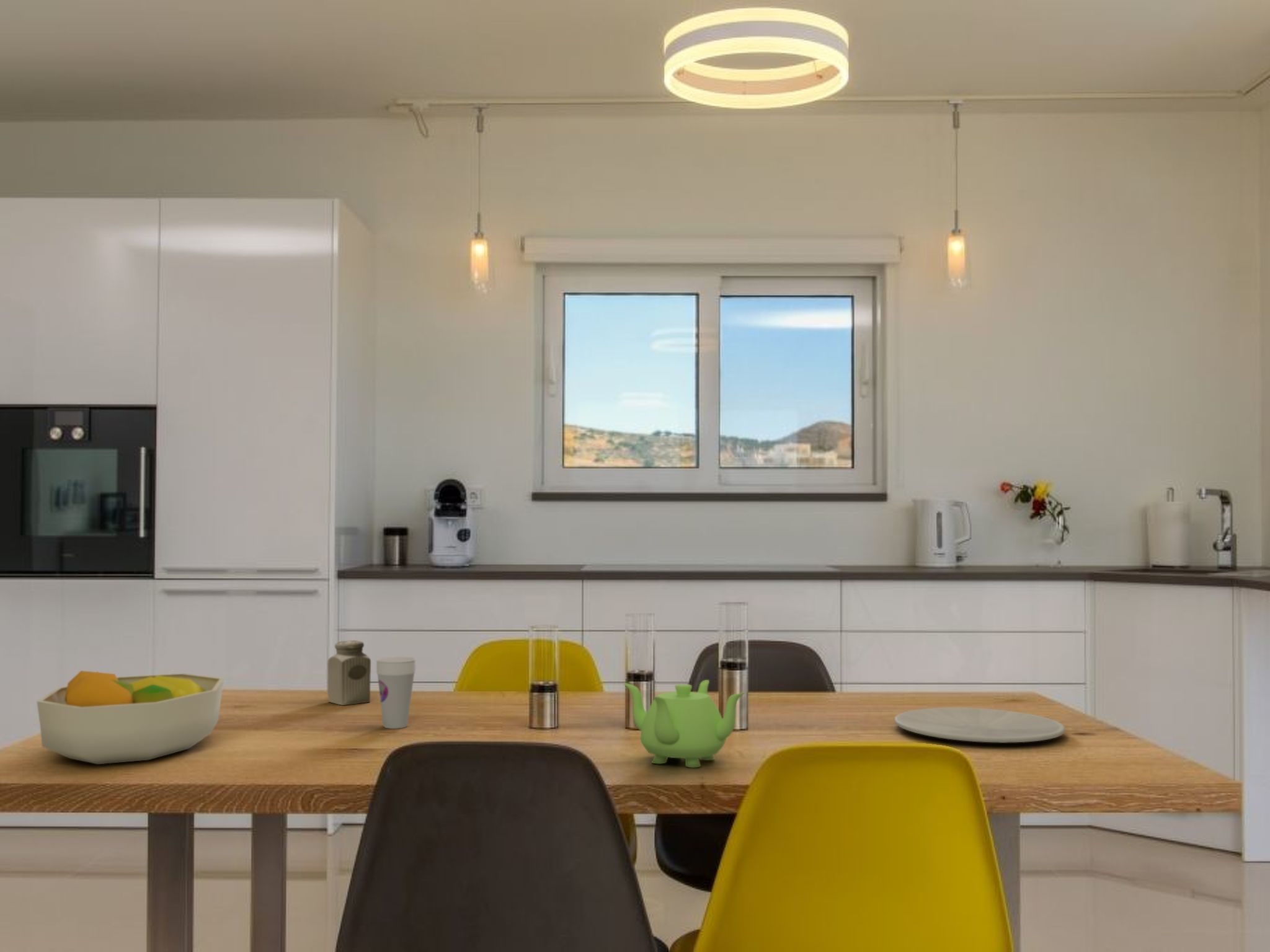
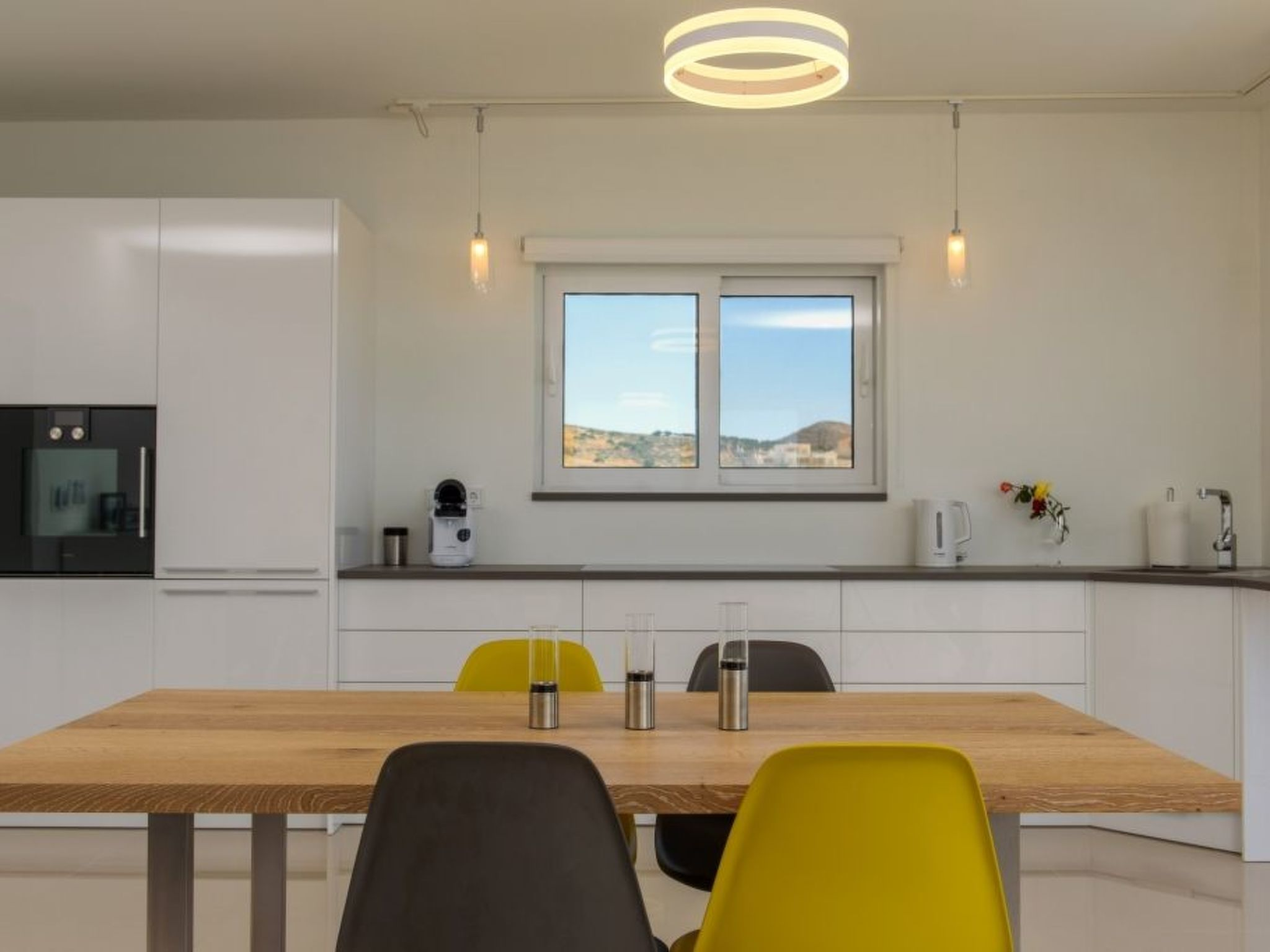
- fruit bowl (136, 705)
- salt shaker (349, 671)
- plate (978, 726)
- teapot (683, 722)
- cup (396, 694)
